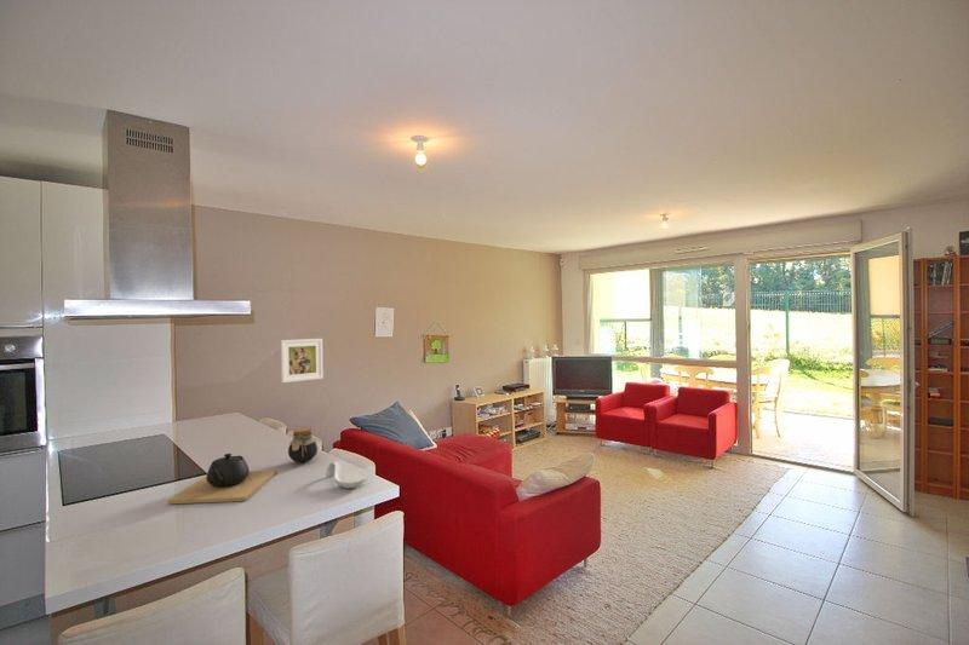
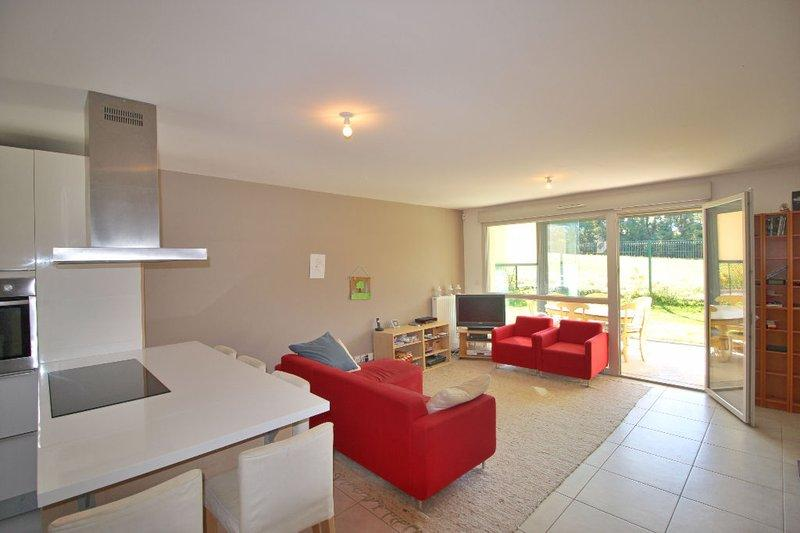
- teapot (227, 471)
- spoon rest (343, 473)
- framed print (302, 359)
- jar (302, 445)
